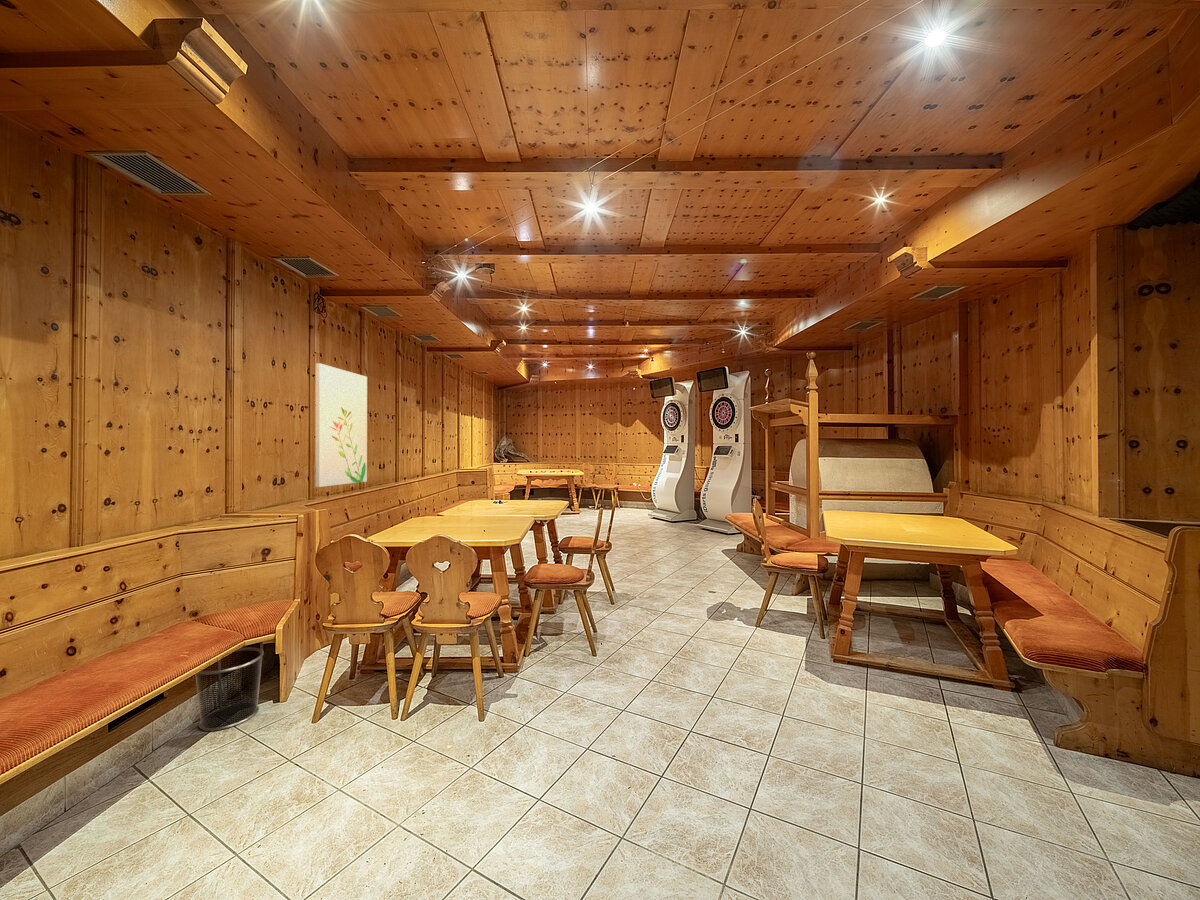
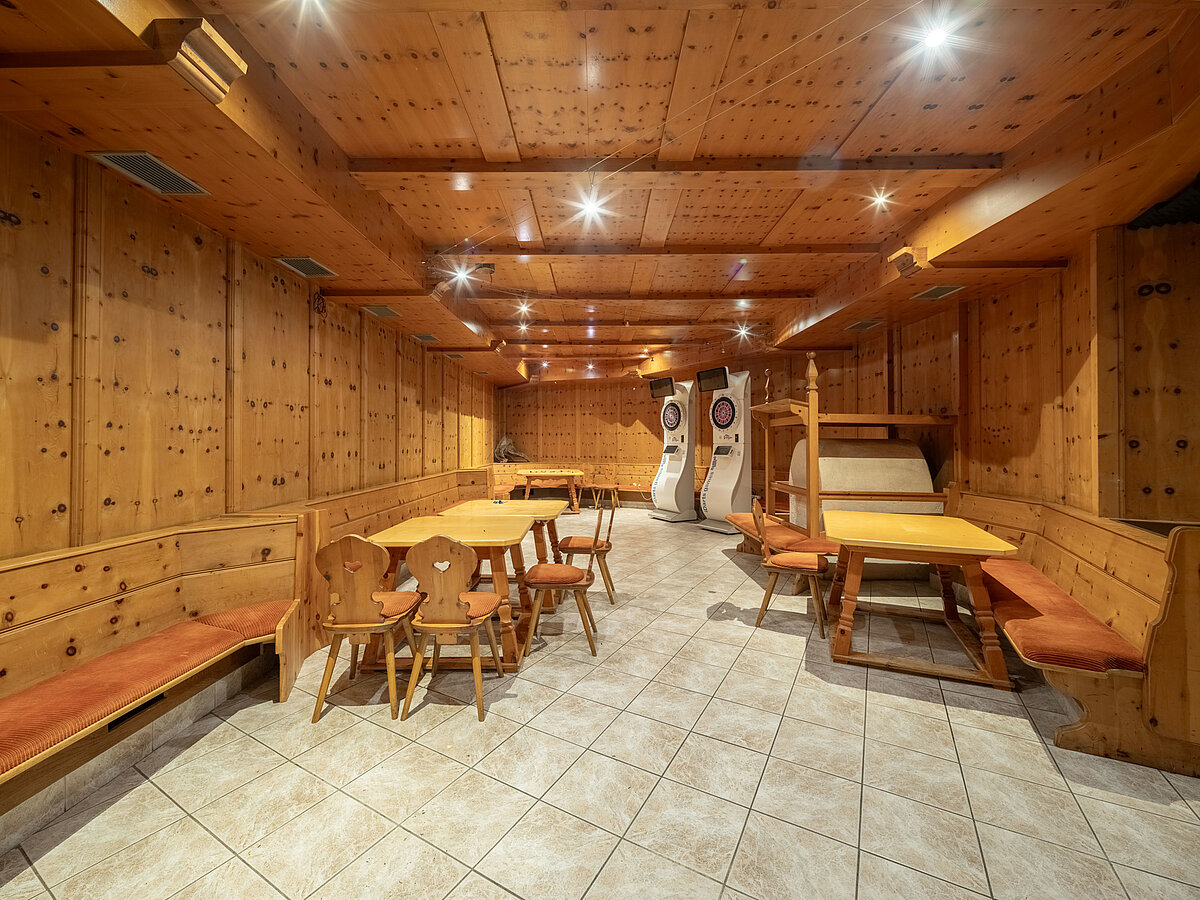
- waste bin (229, 687)
- wall art (343, 427)
